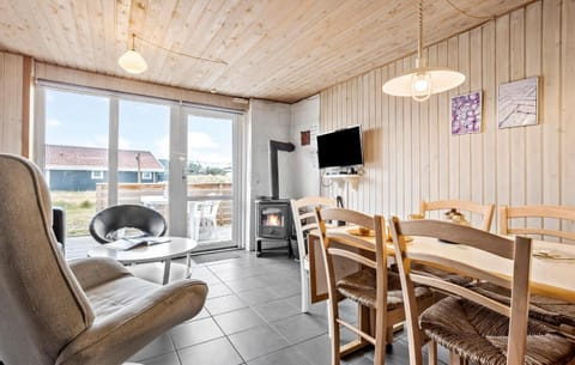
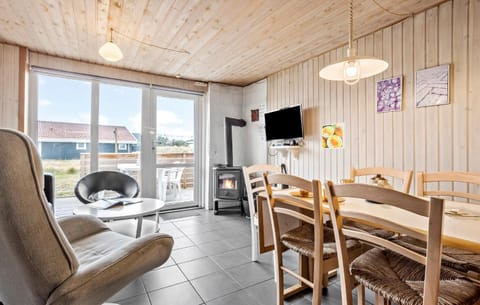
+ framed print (332, 136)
